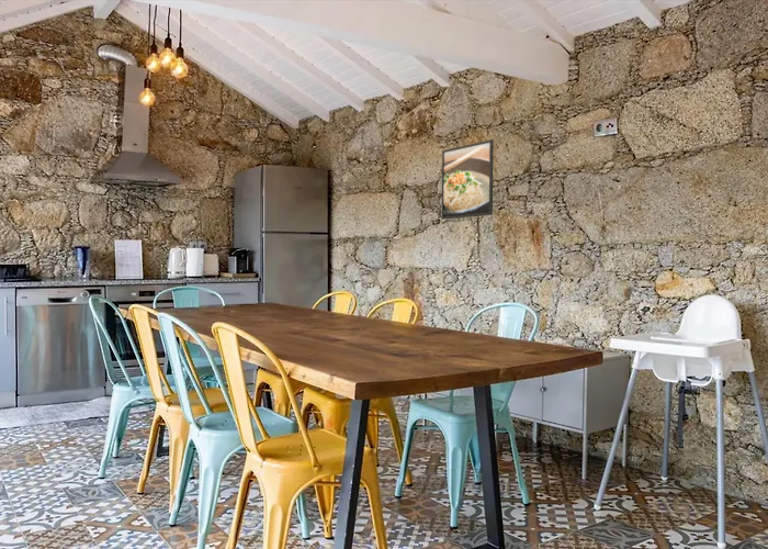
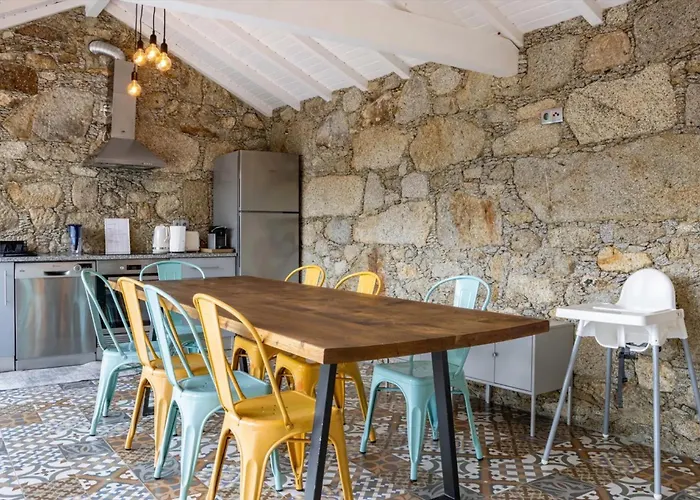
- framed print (465, 181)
